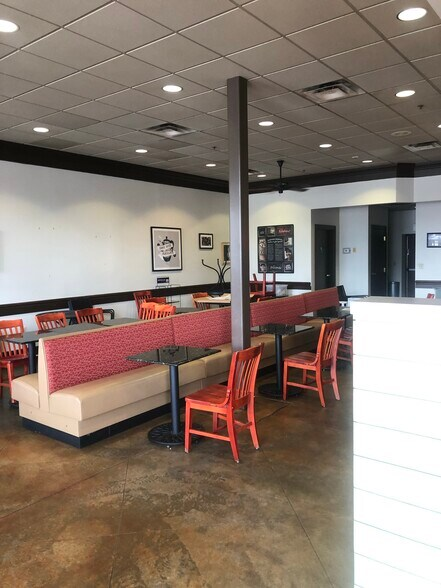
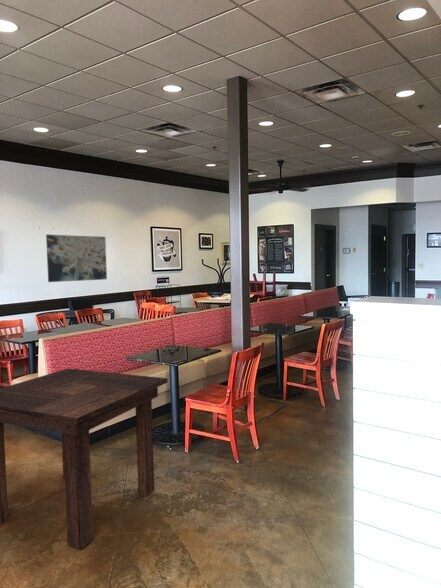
+ dining table (74, 447)
+ wall art (78, 258)
